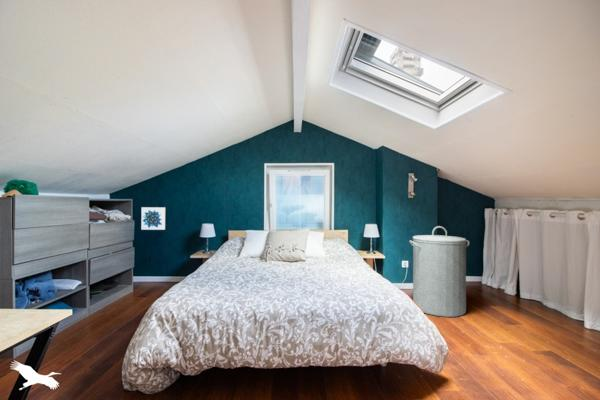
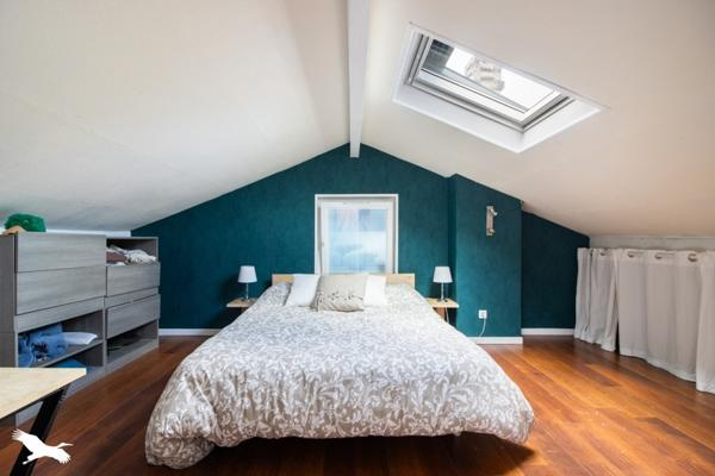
- wall art (153, 218)
- laundry hamper (438, 267)
